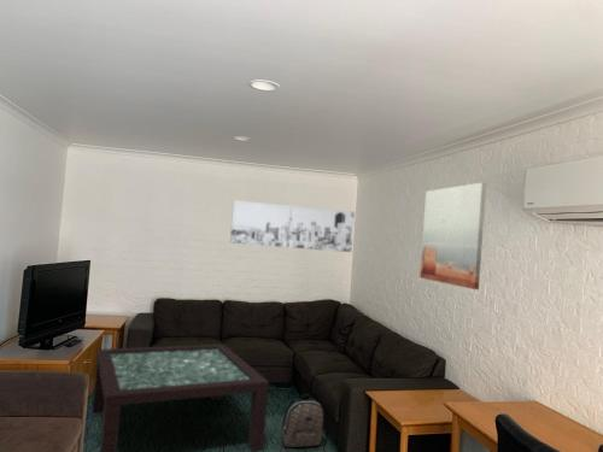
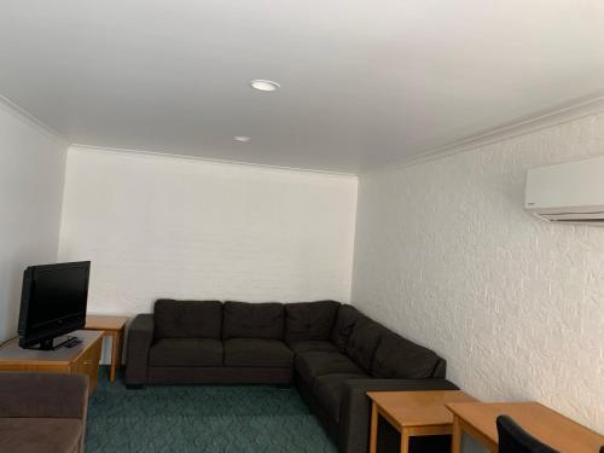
- wall art (450, 235)
- backpack (303, 418)
- coffee table (174, 397)
- wall art (294, 227)
